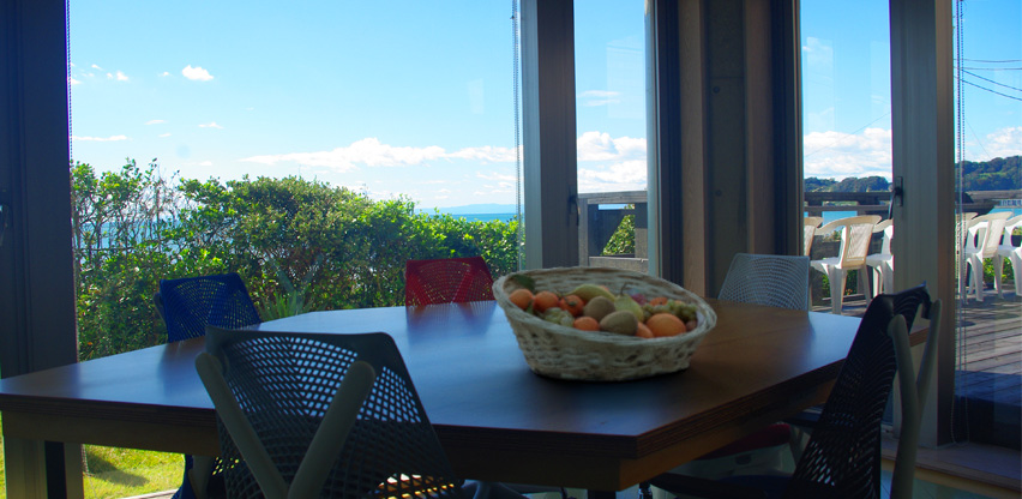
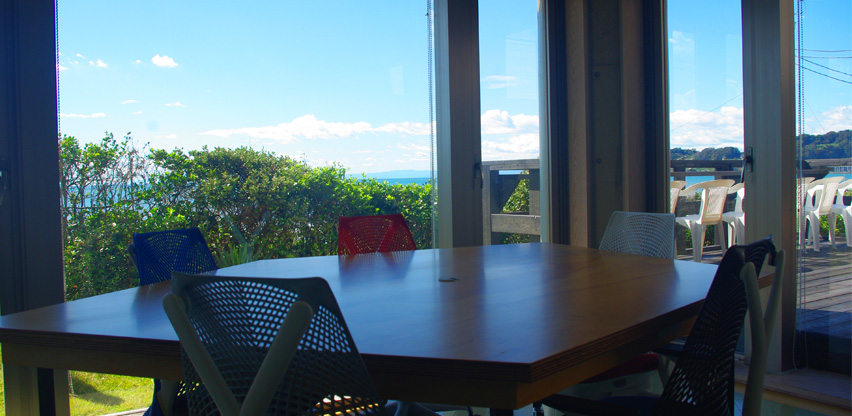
- fruit basket (603, 317)
